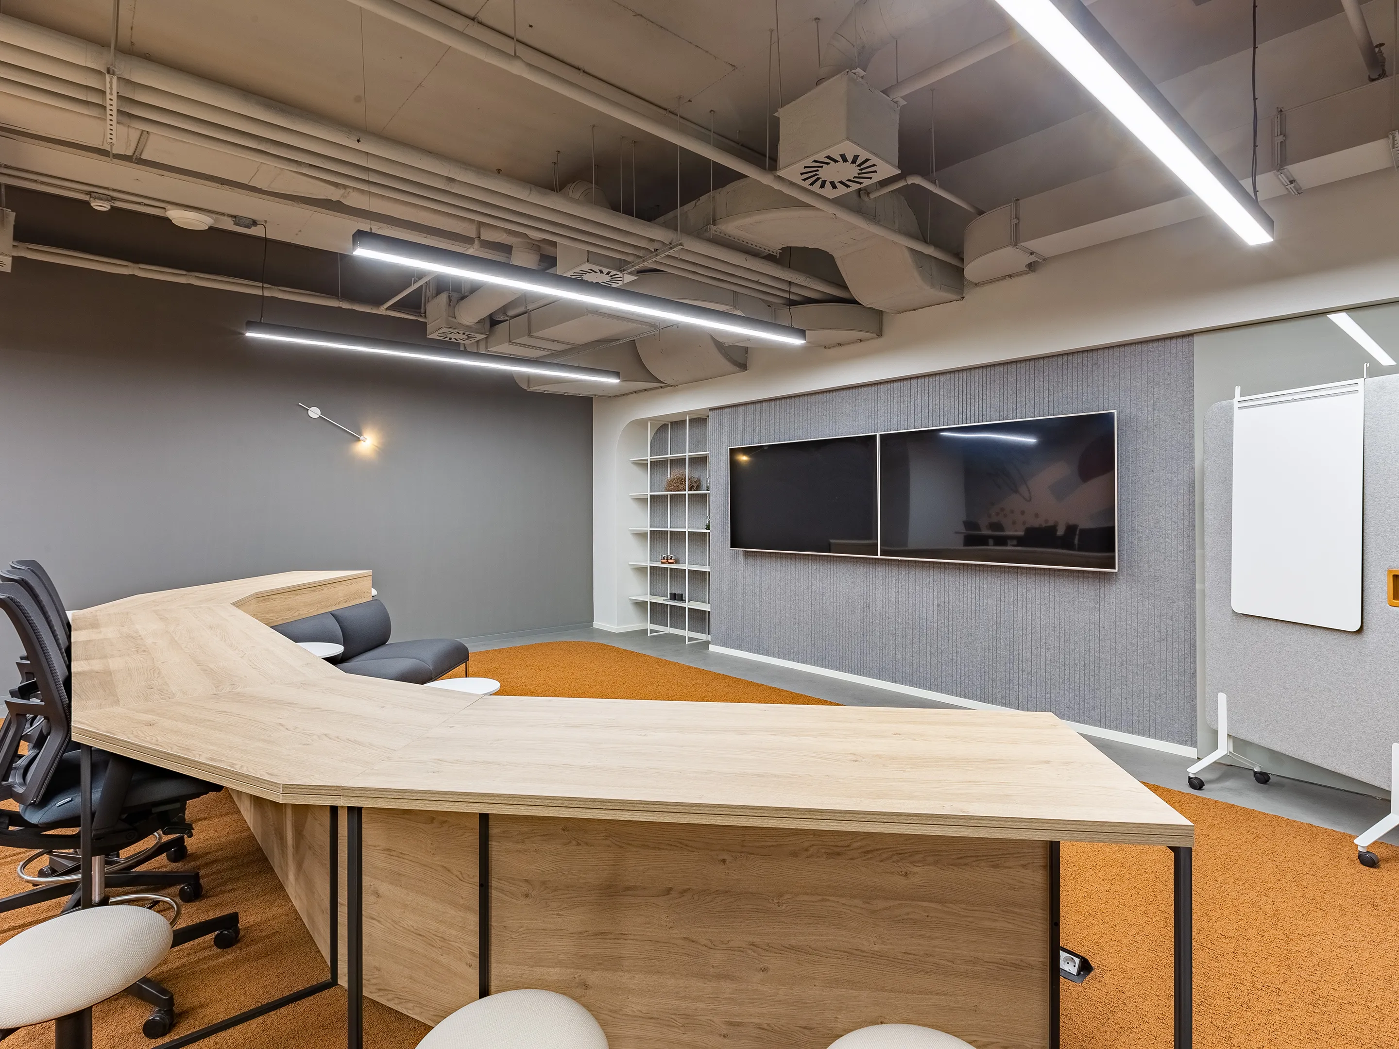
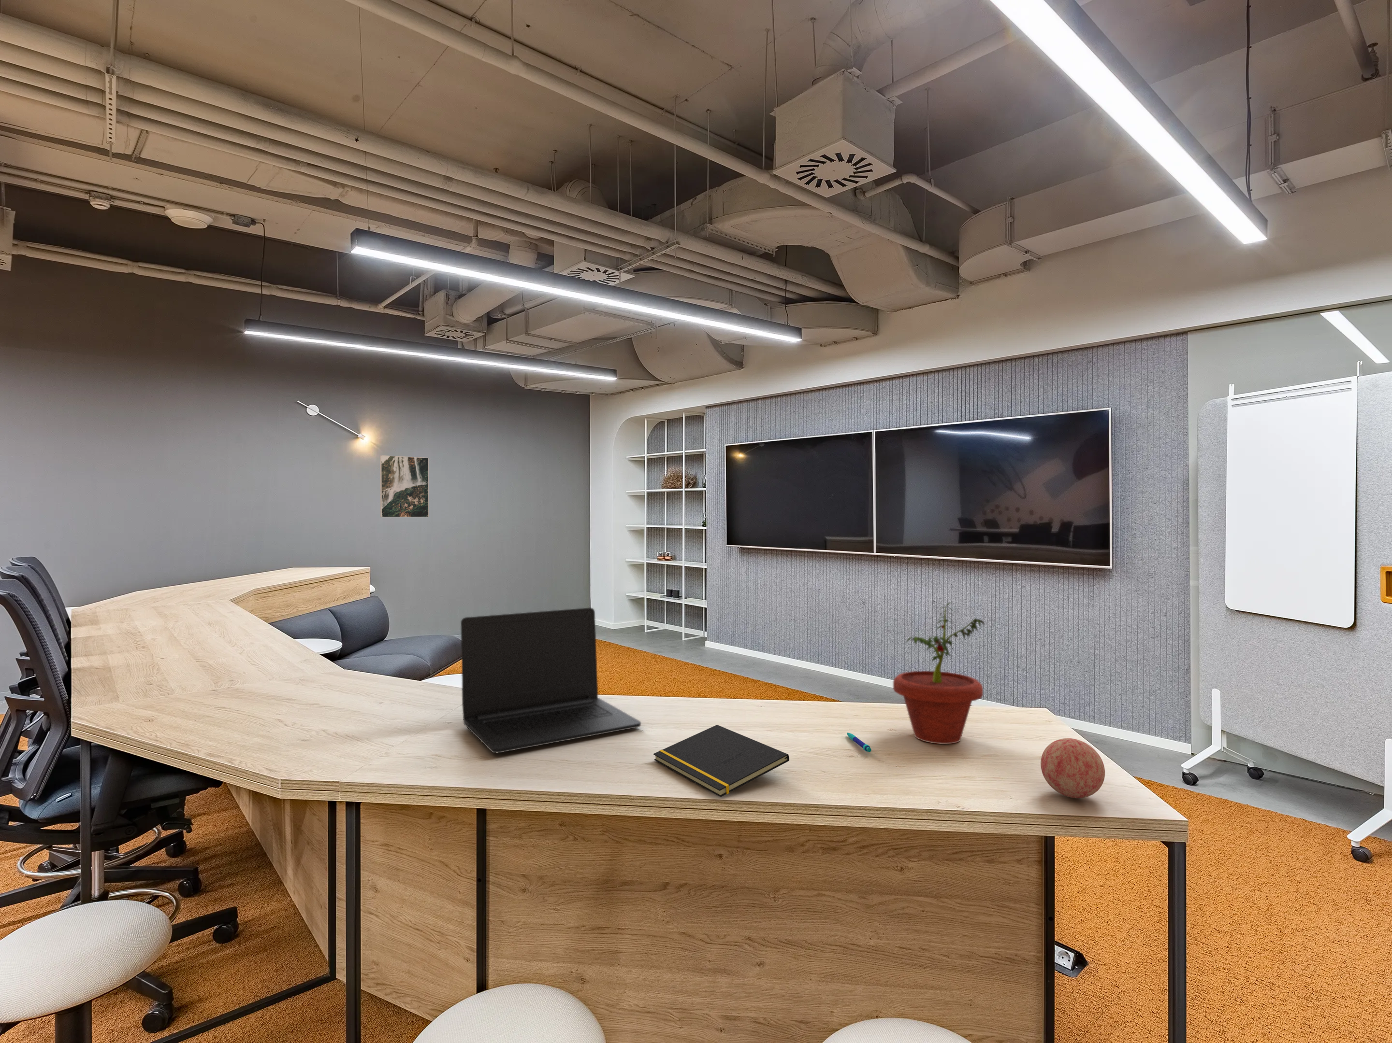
+ pen (858, 741)
+ laptop (549, 673)
+ potted plant (939, 671)
+ decorative ball (1072, 768)
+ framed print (404, 486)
+ notepad (719, 757)
